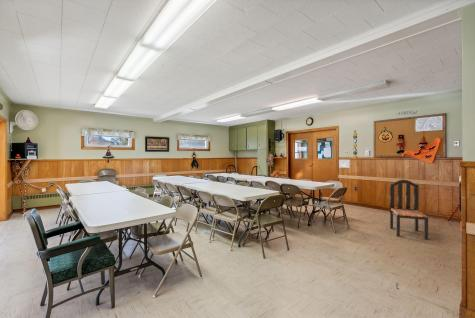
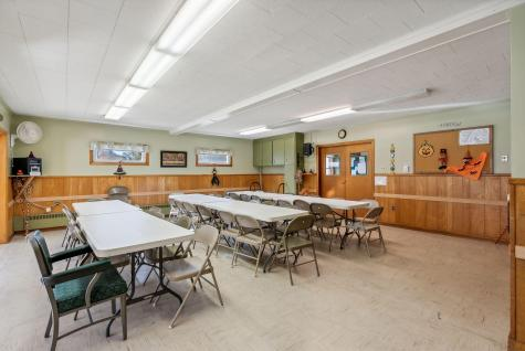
- dining chair (407, 207)
